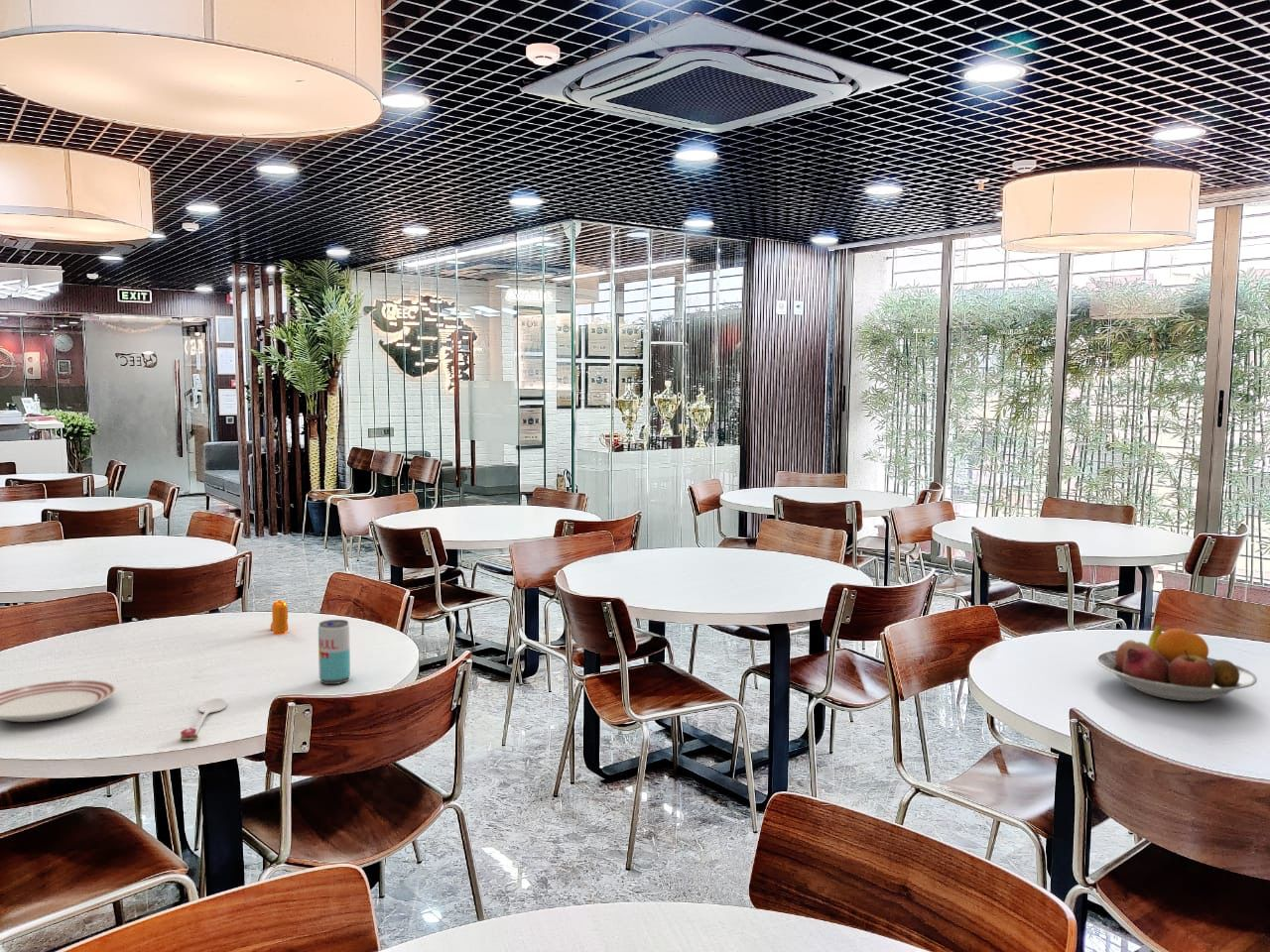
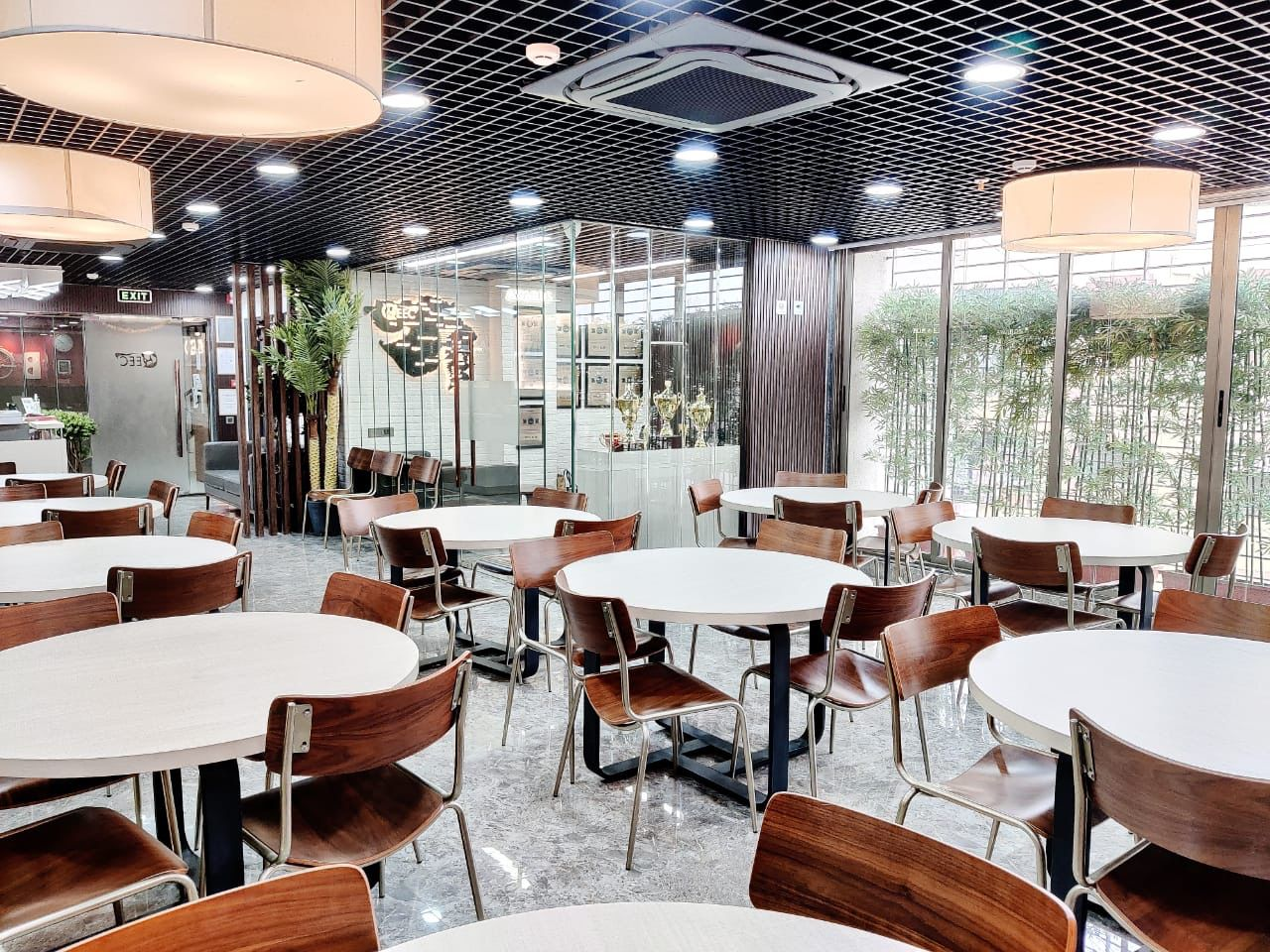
- fruit bowl (1174, 661)
- pepper shaker (279, 614)
- spoon (202, 717)
- beverage can (333, 651)
- dinner plate (48, 702)
